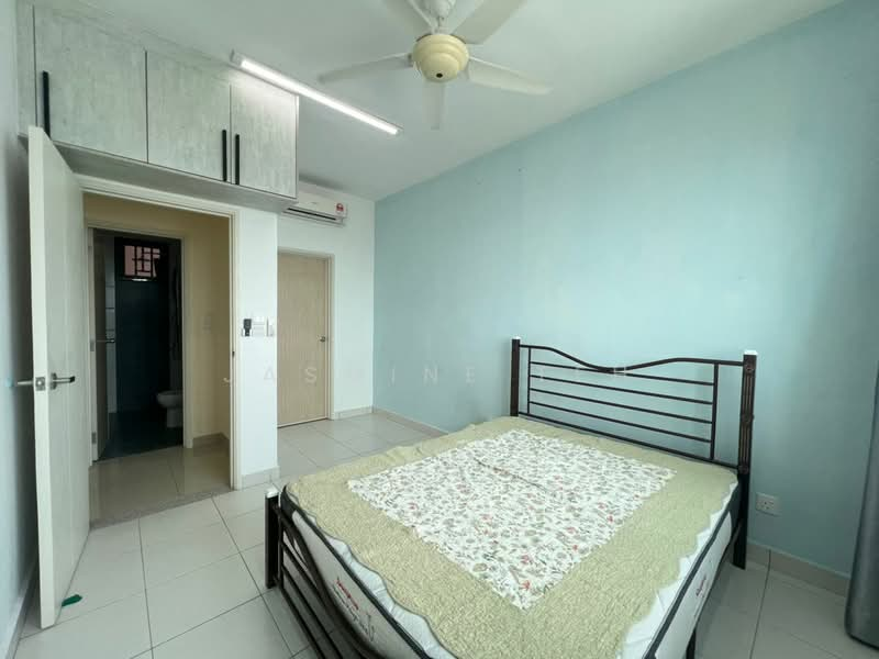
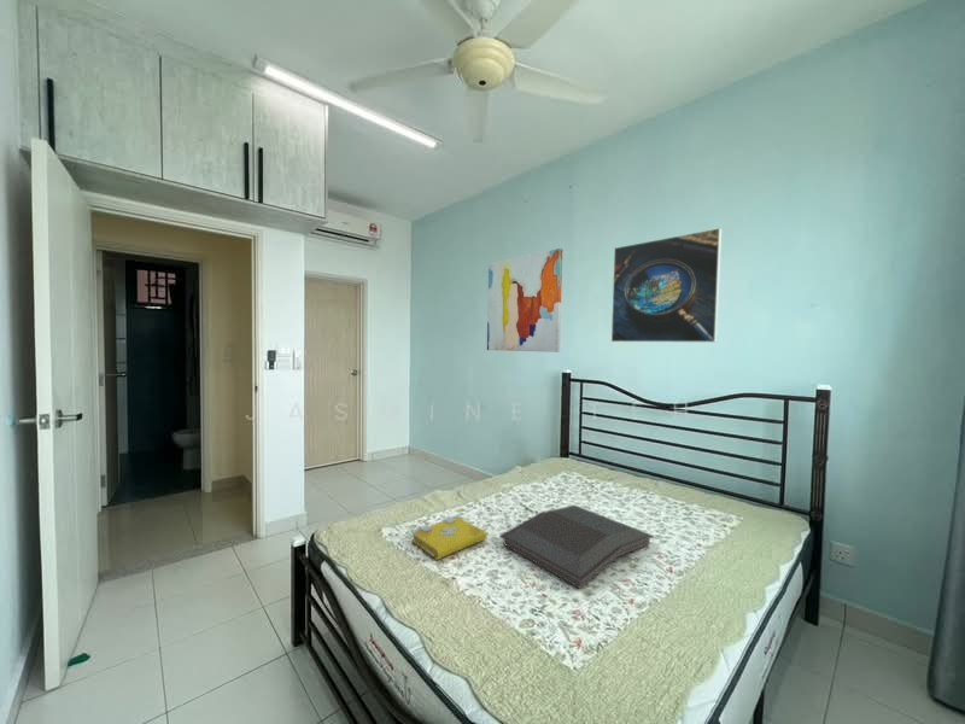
+ serving tray (577, 533)
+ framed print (661, 291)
+ spell book (450, 535)
+ wall art (521, 304)
